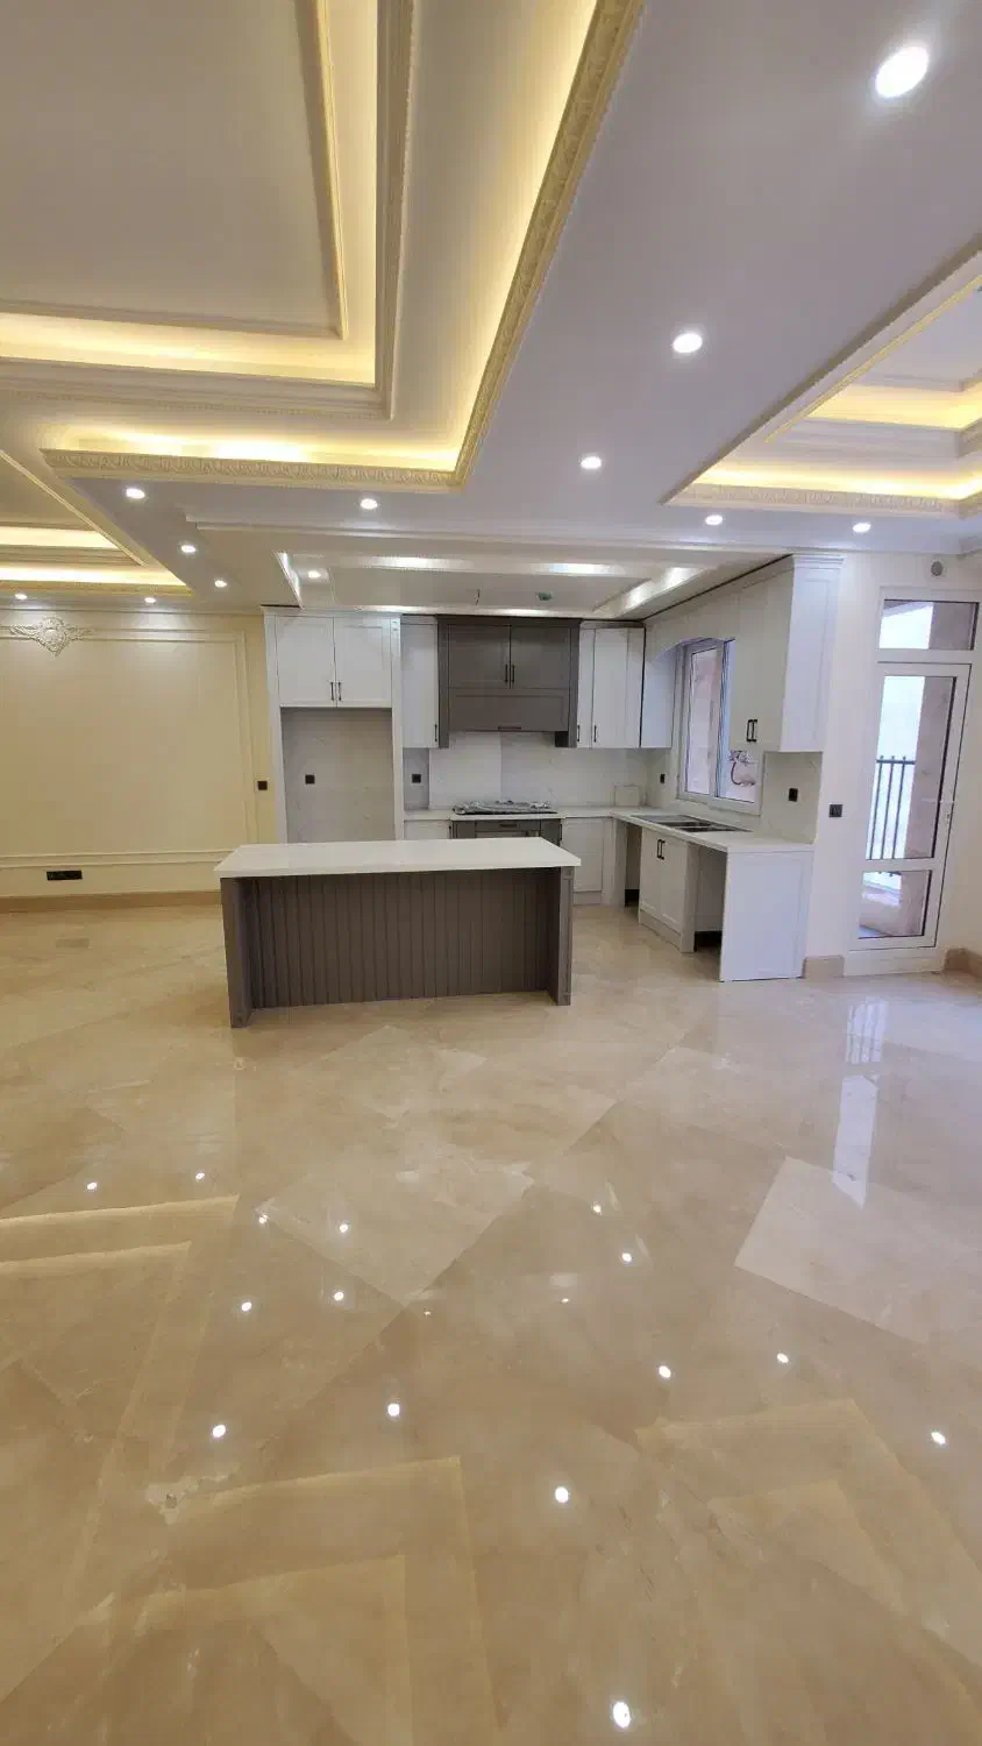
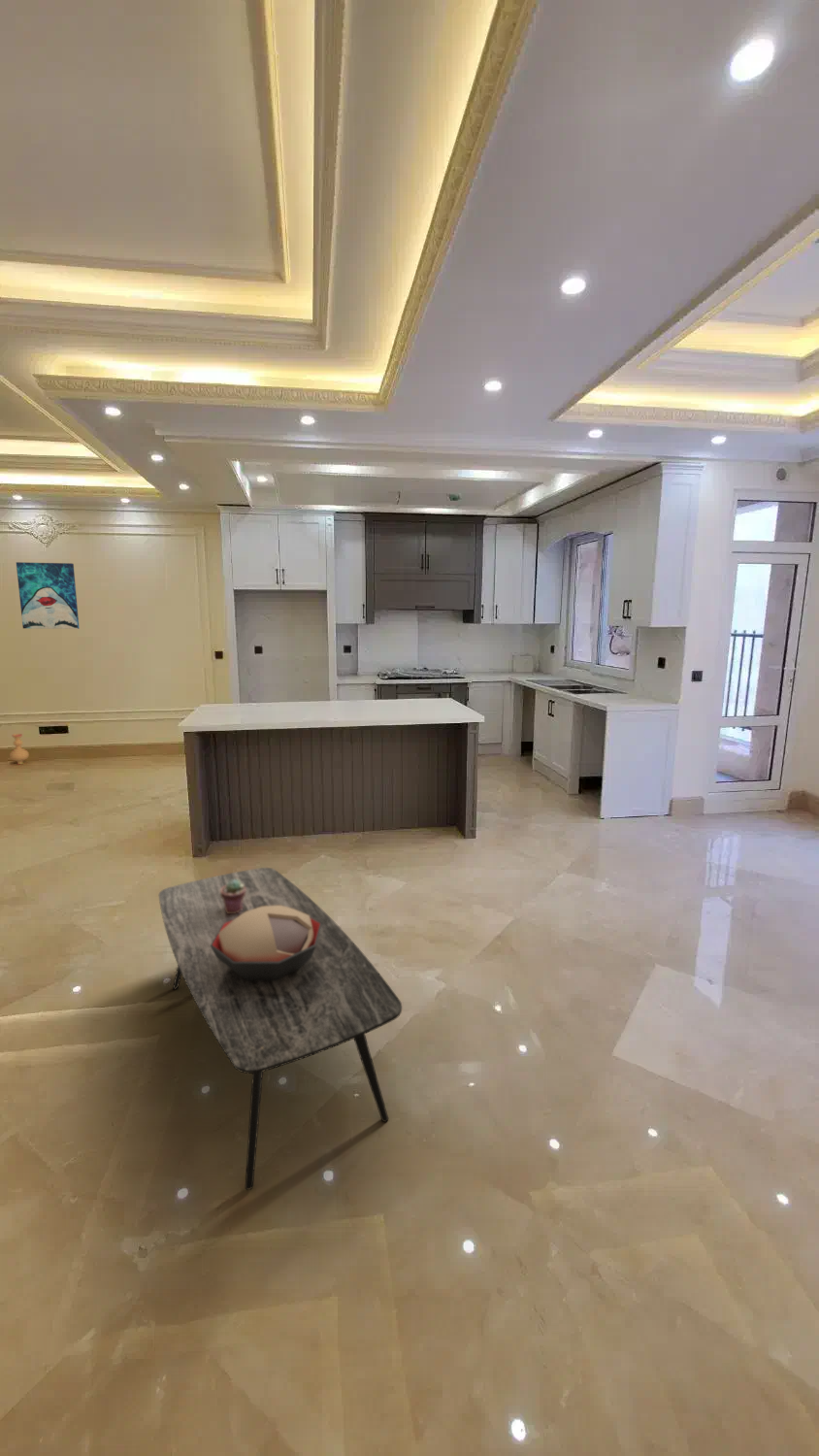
+ decorative bowl (268, 937)
+ vase (18, 748)
+ potted succulent (233, 895)
+ coffee table (262, 992)
+ wall art (48, 596)
